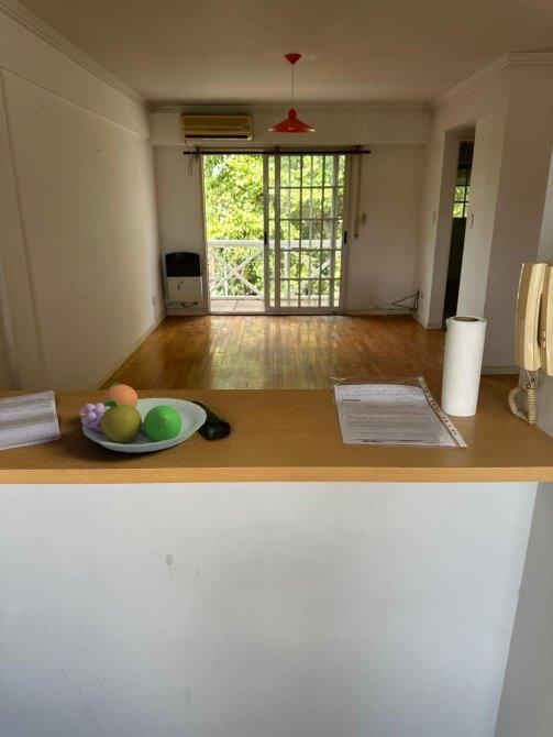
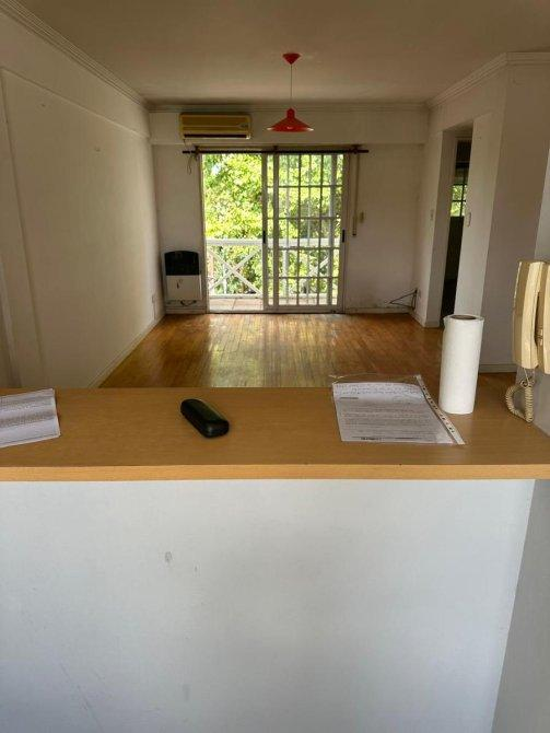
- fruit bowl (144, 410)
